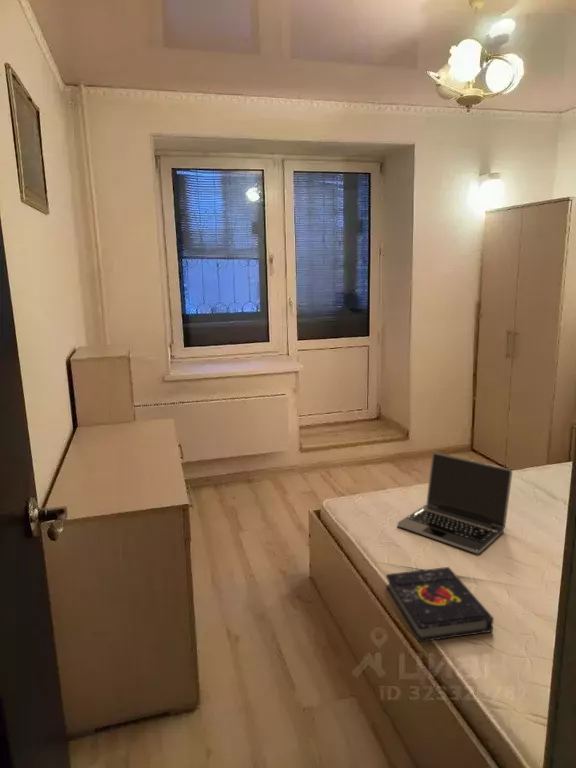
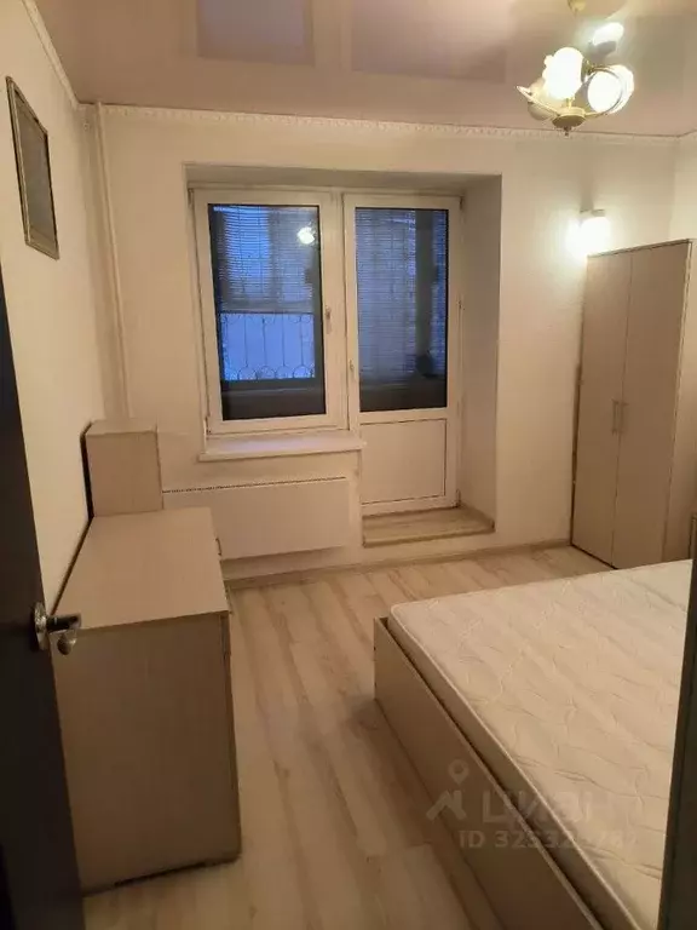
- book (435, 600)
- laptop (453, 498)
